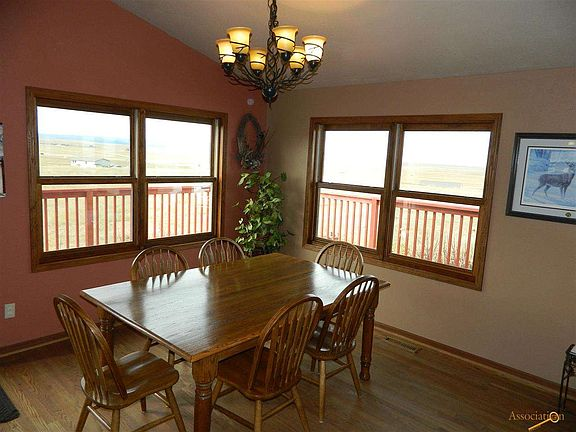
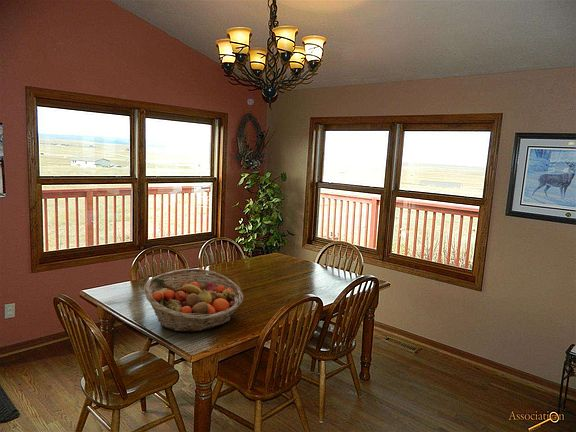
+ fruit basket (195, 298)
